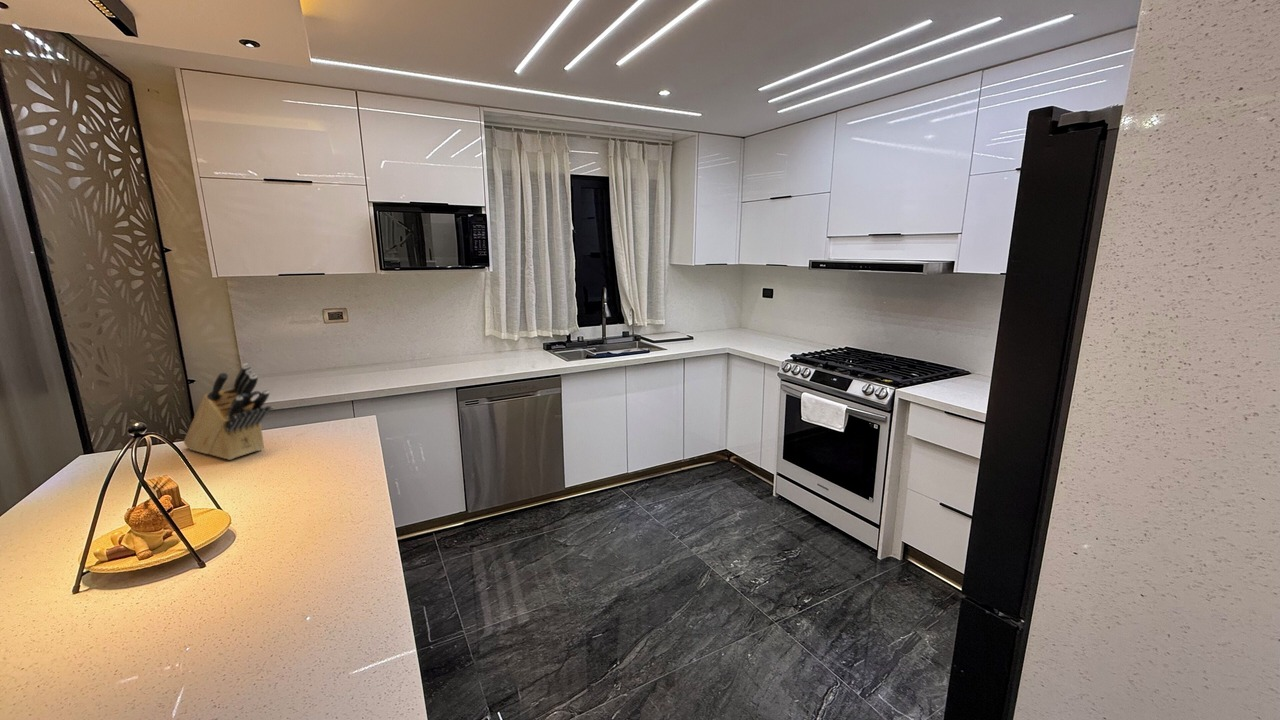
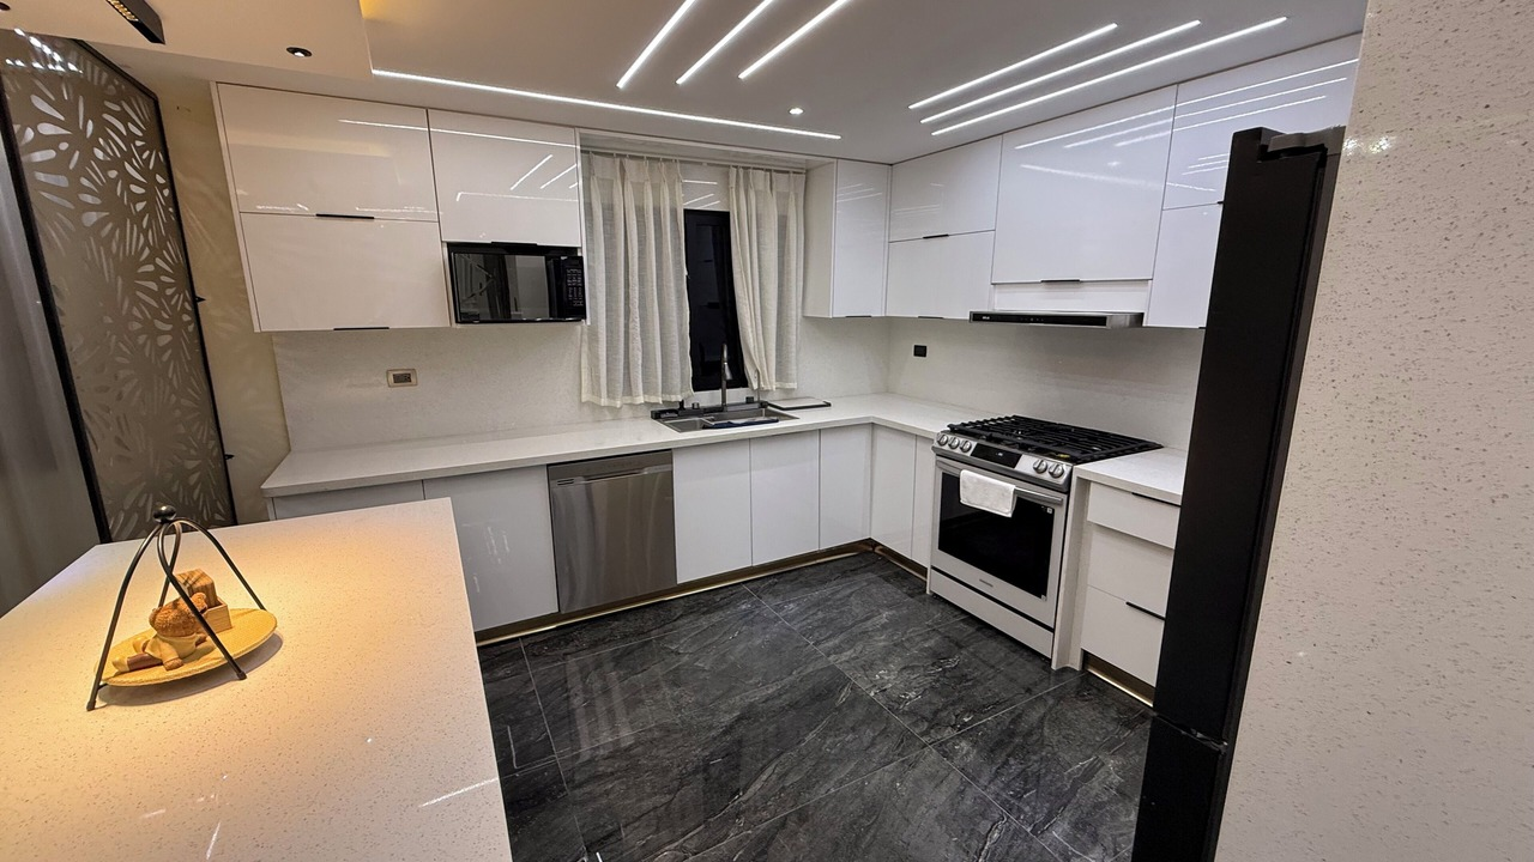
- knife block (225, 408)
